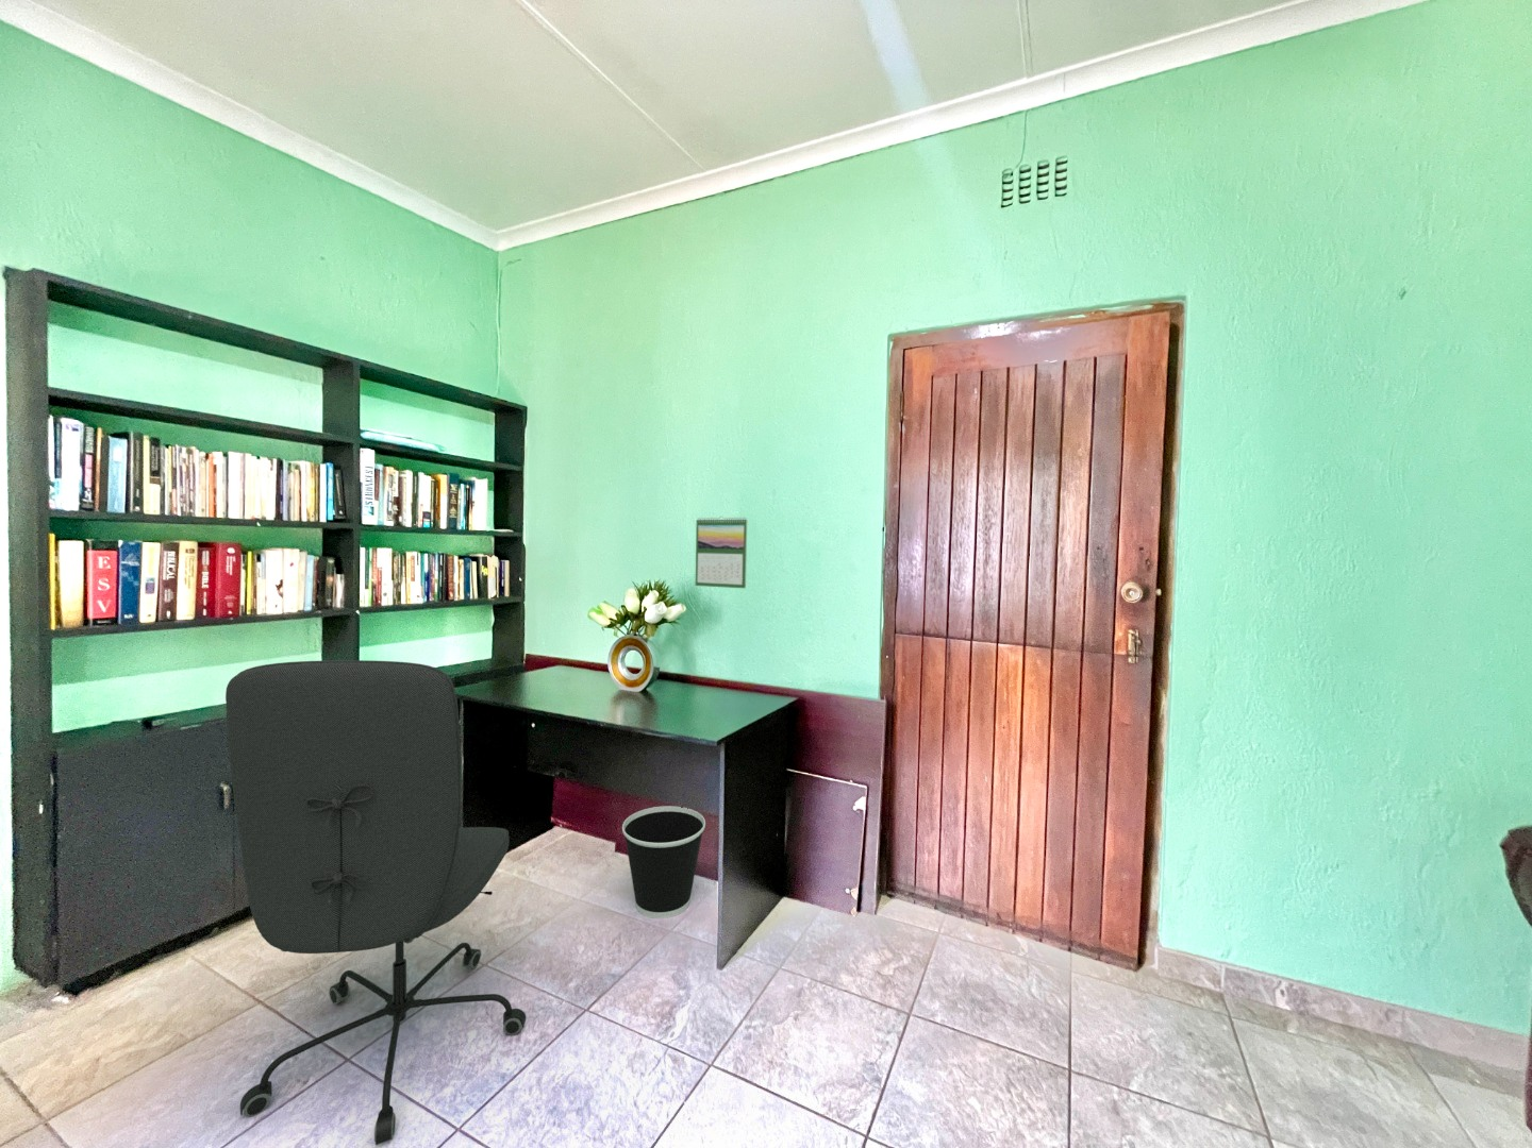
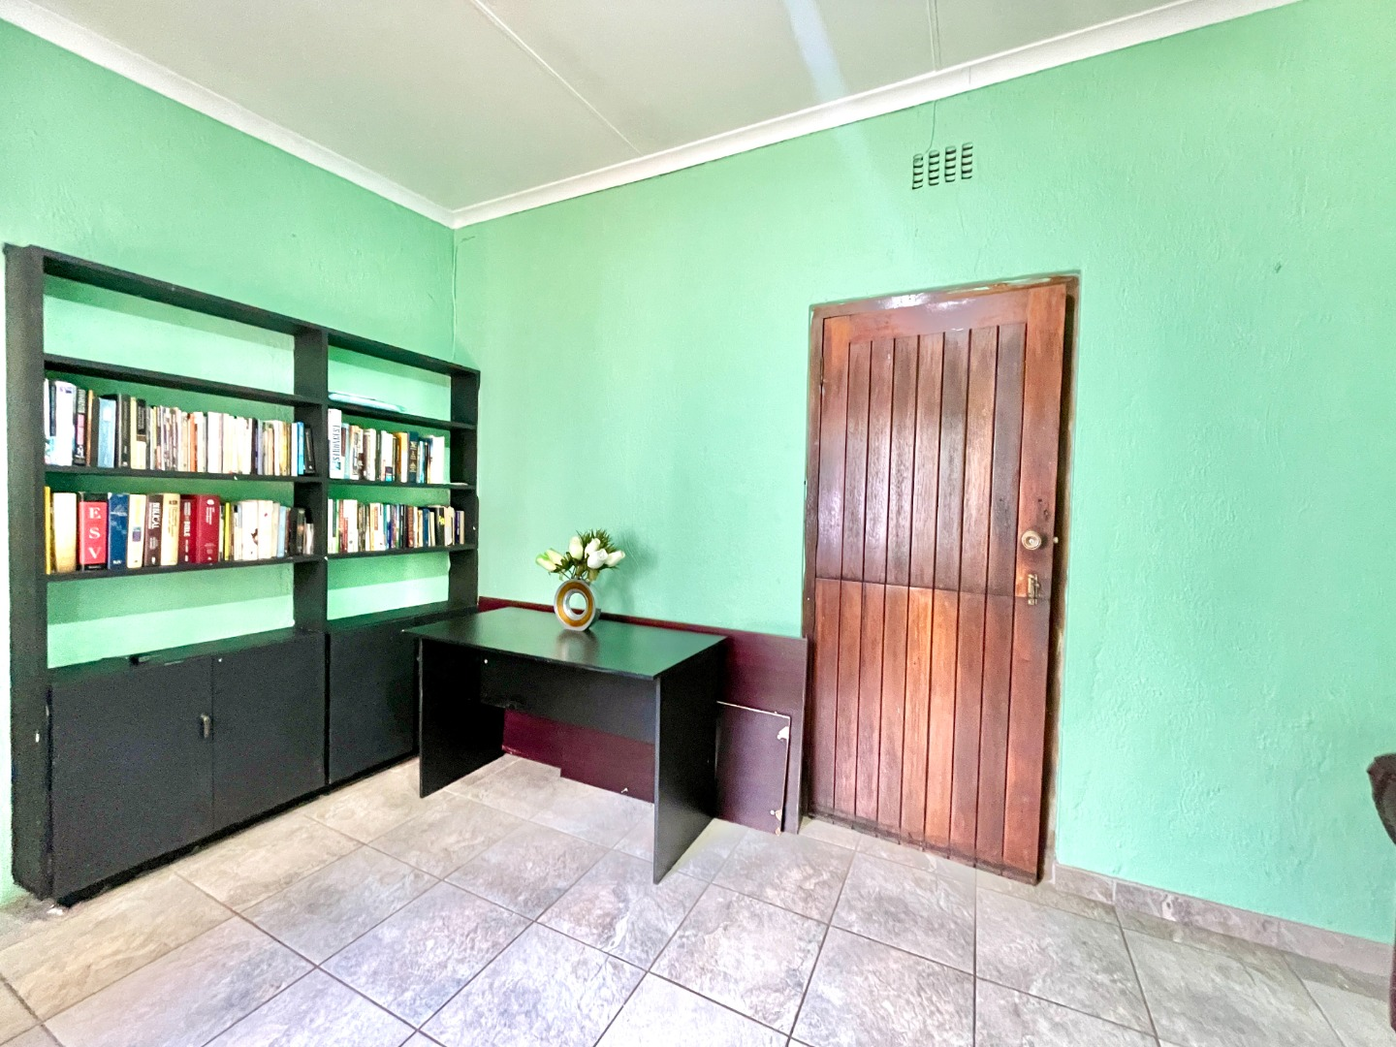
- calendar (720, 551)
- wastebasket (662, 862)
- office chair (392, 848)
